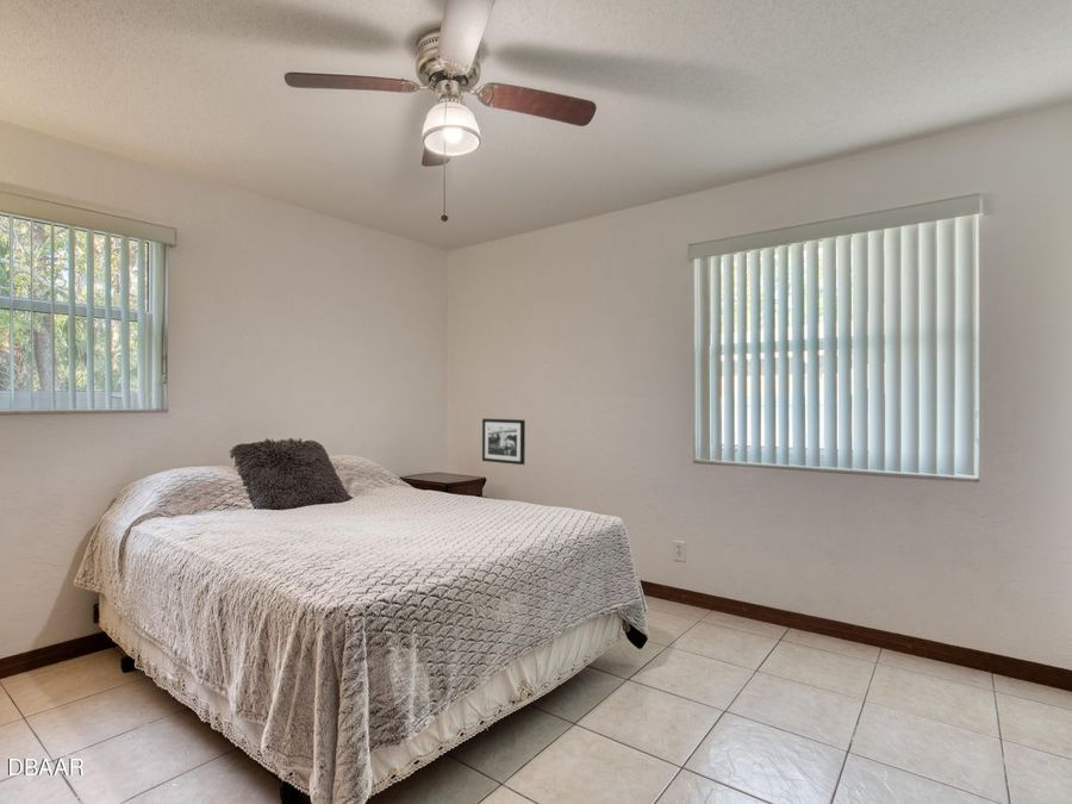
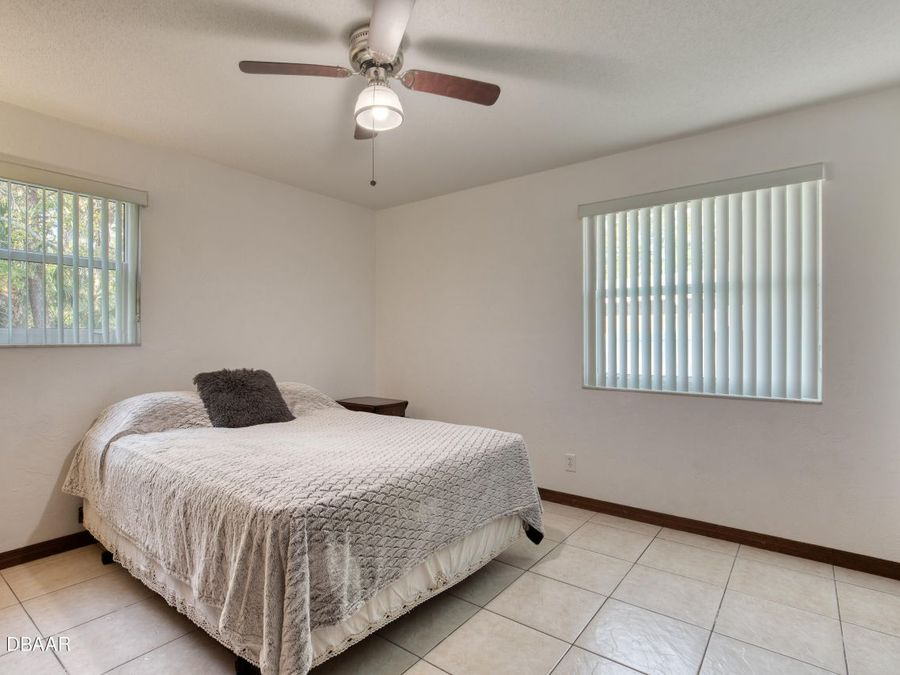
- picture frame (503, 441)
